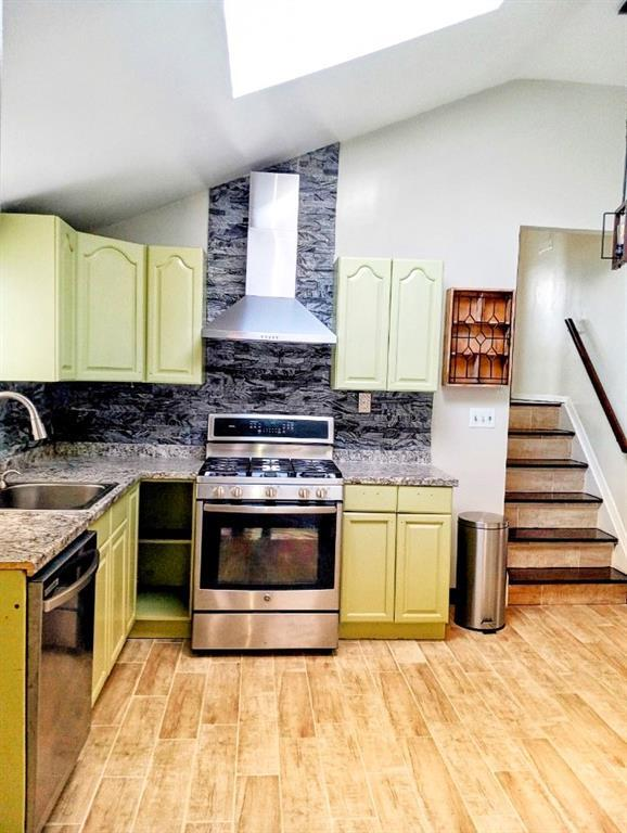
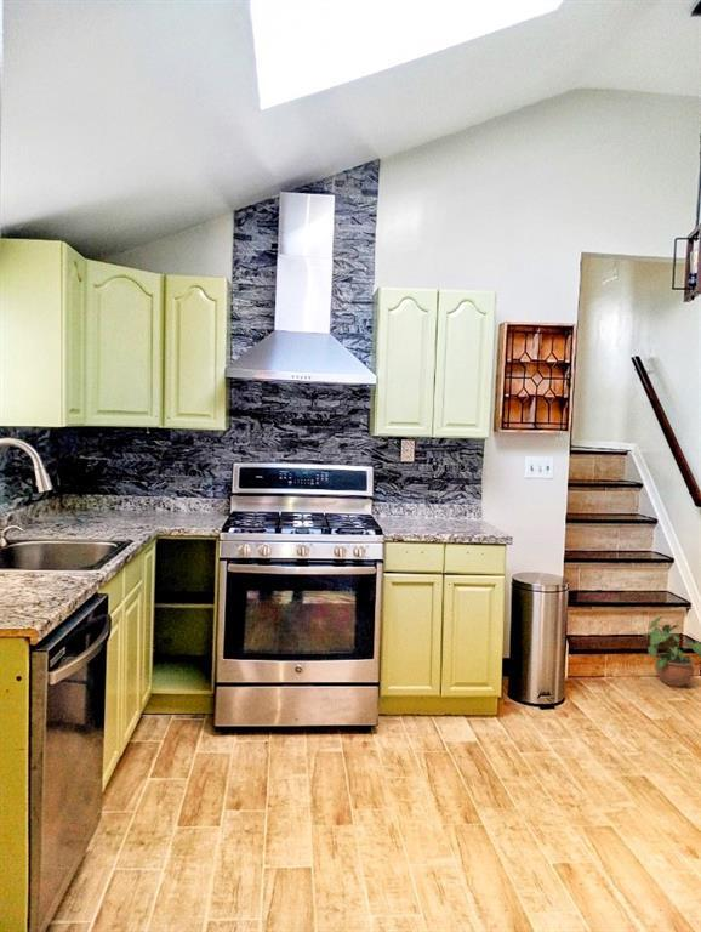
+ potted plant (667, 649)
